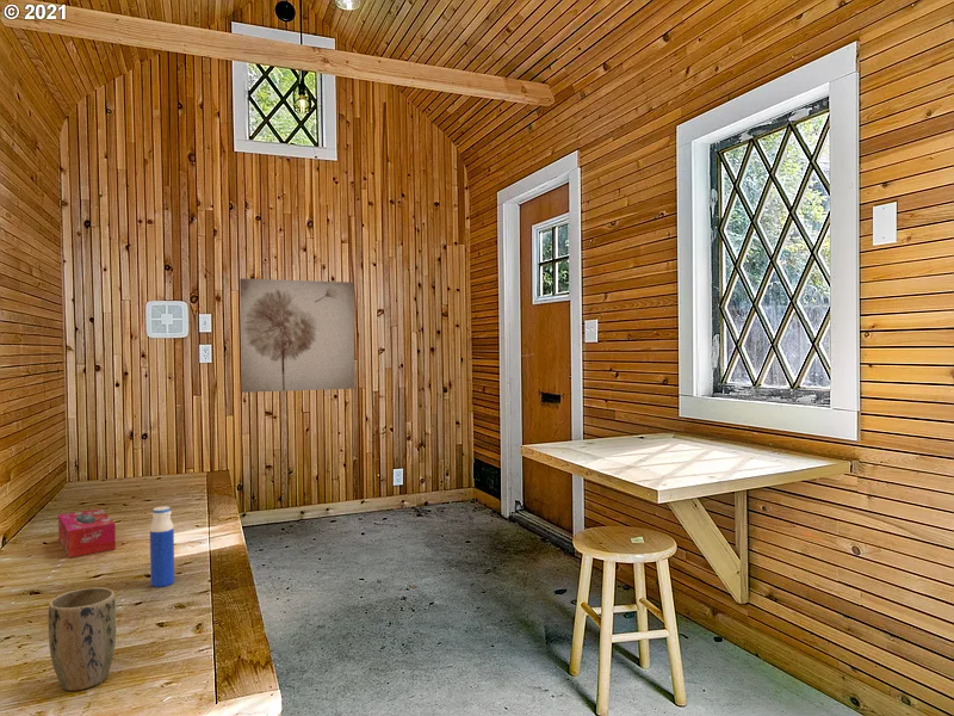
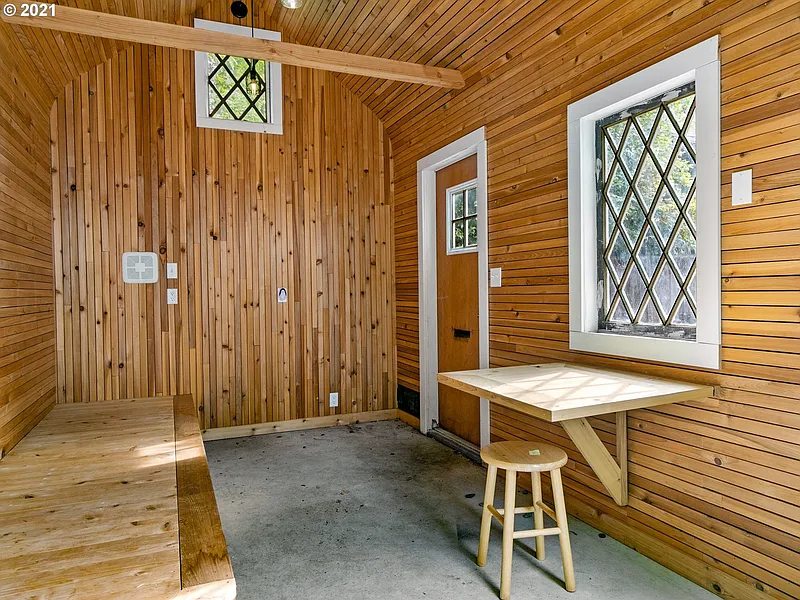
- plant pot (82, 638)
- wall art (298, 335)
- tissue box (86, 531)
- water bottle (161, 545)
